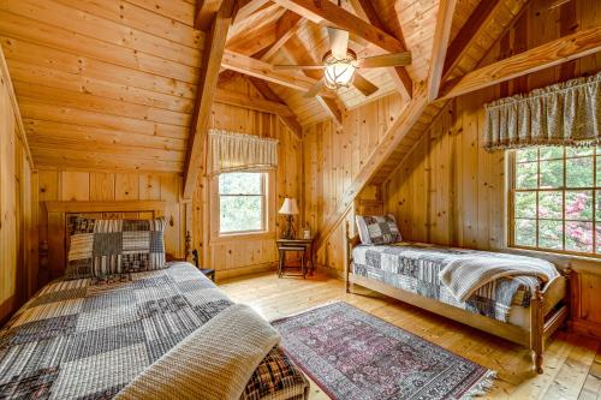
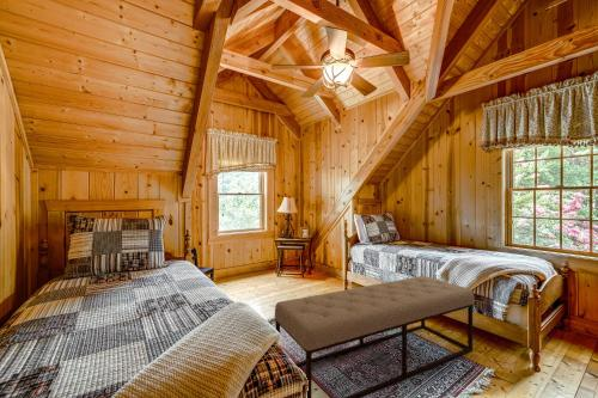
+ bench (380, 327)
